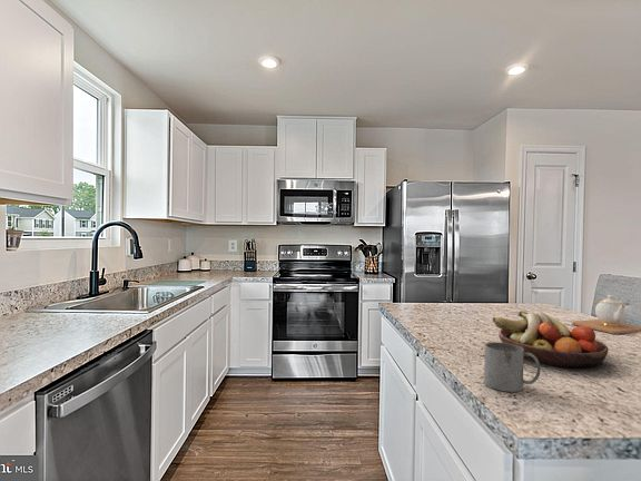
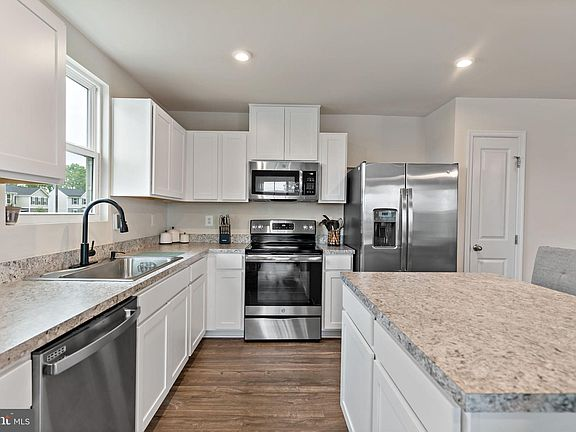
- fruit bowl (550, 334)
- mug (511, 366)
- teapot (607, 311)
